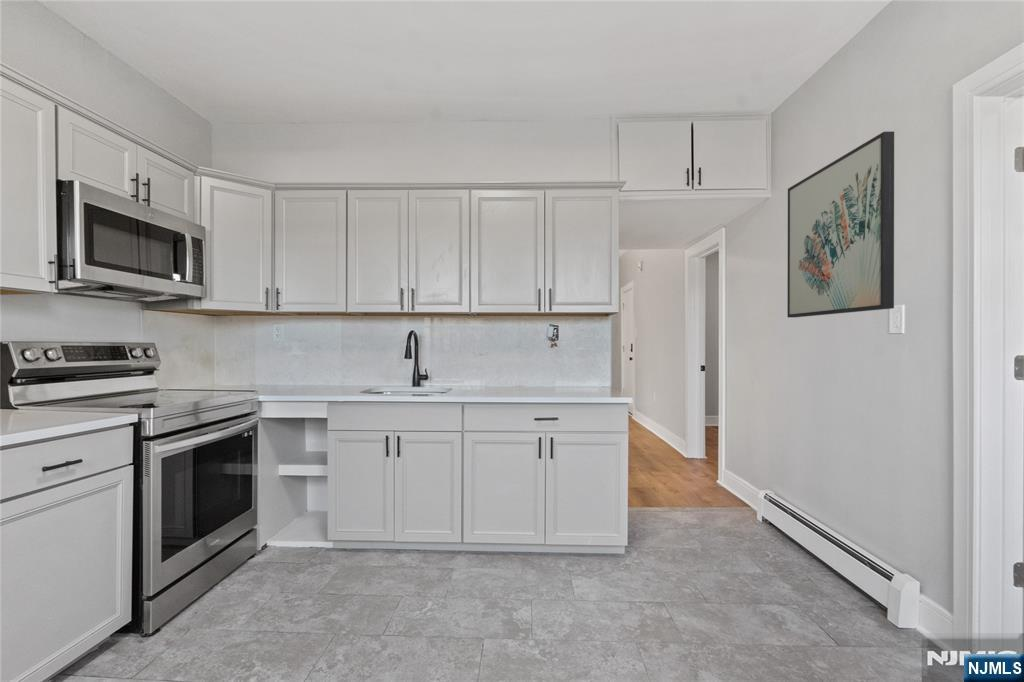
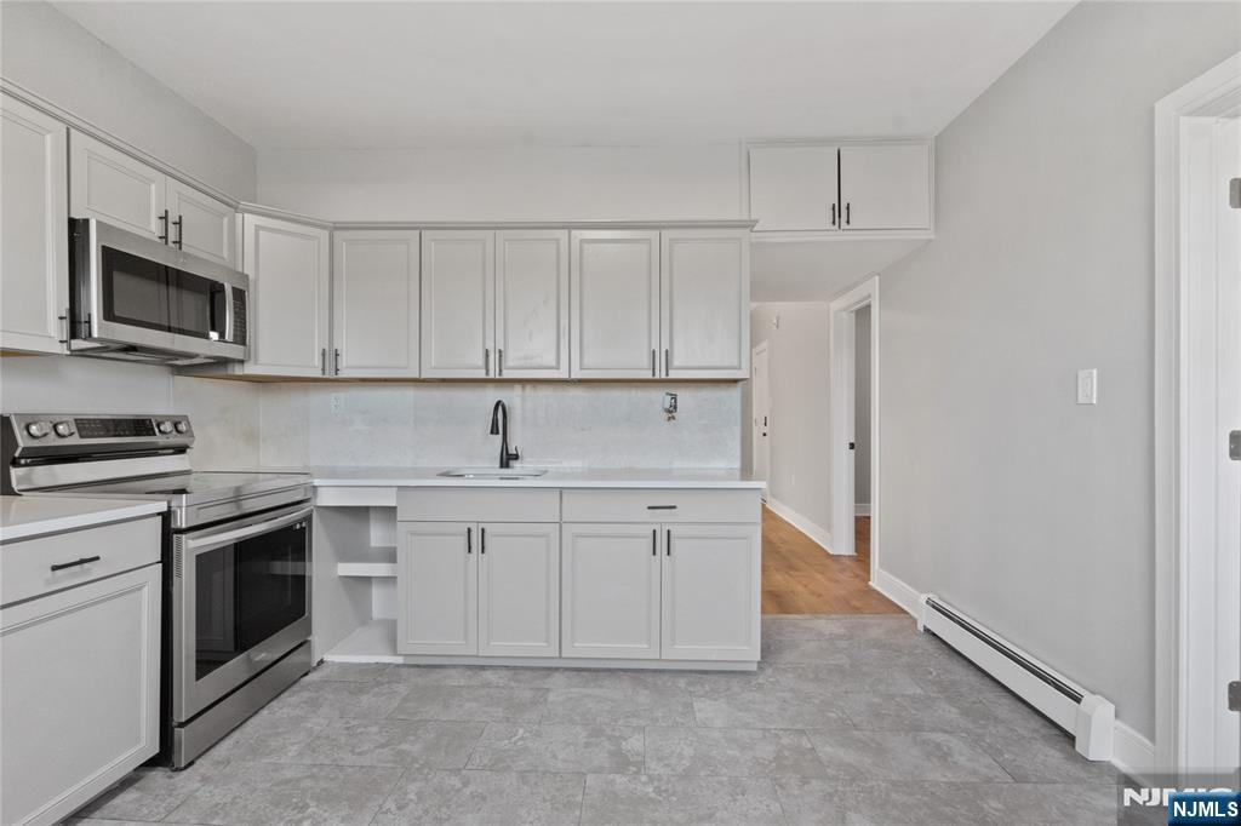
- wall art (832, 239)
